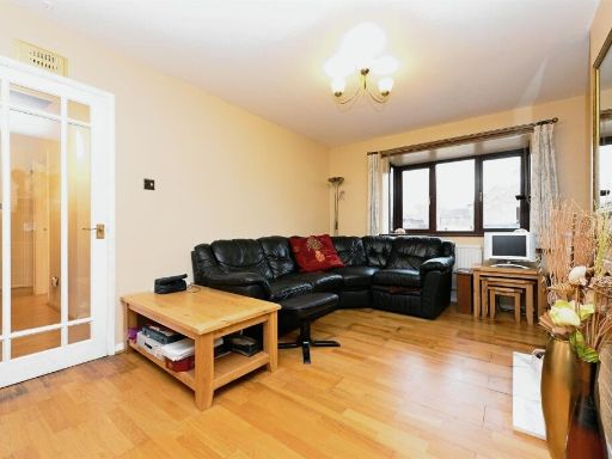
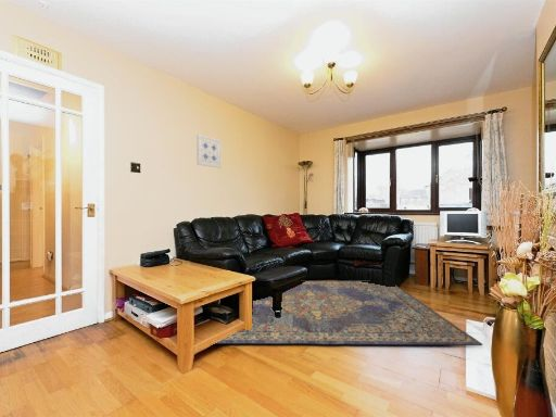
+ rug (313, 302)
+ wall art (208, 151)
